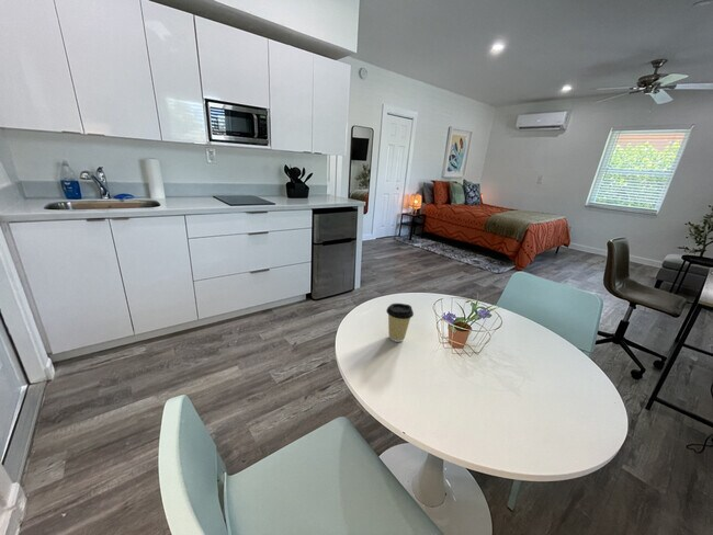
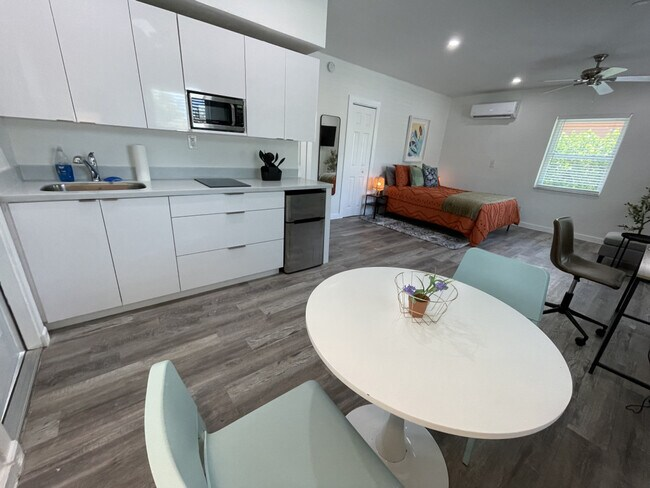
- coffee cup (398, 322)
